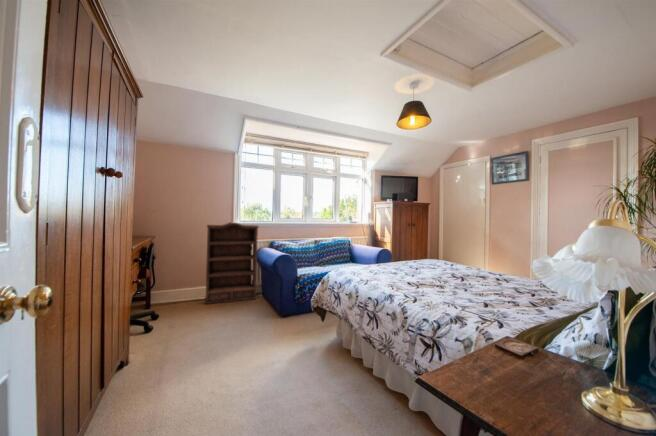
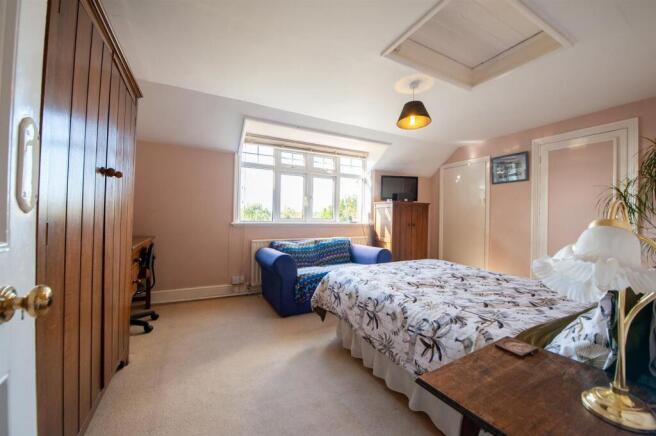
- bookshelf (232, 260)
